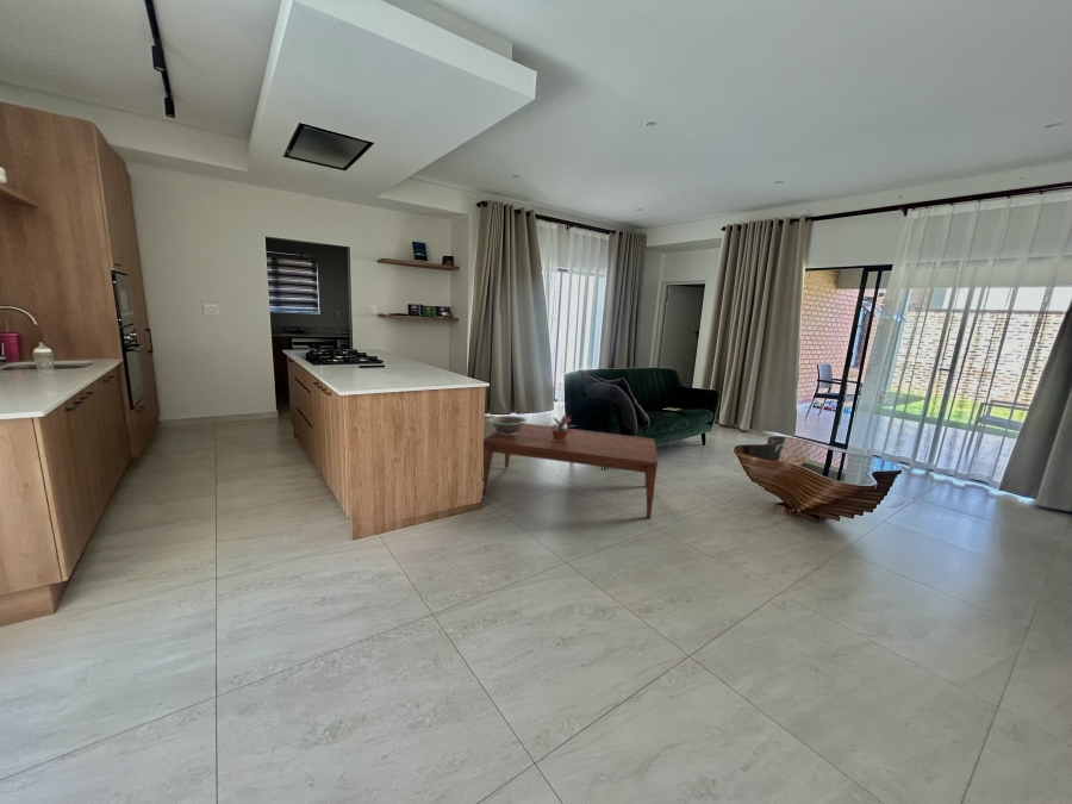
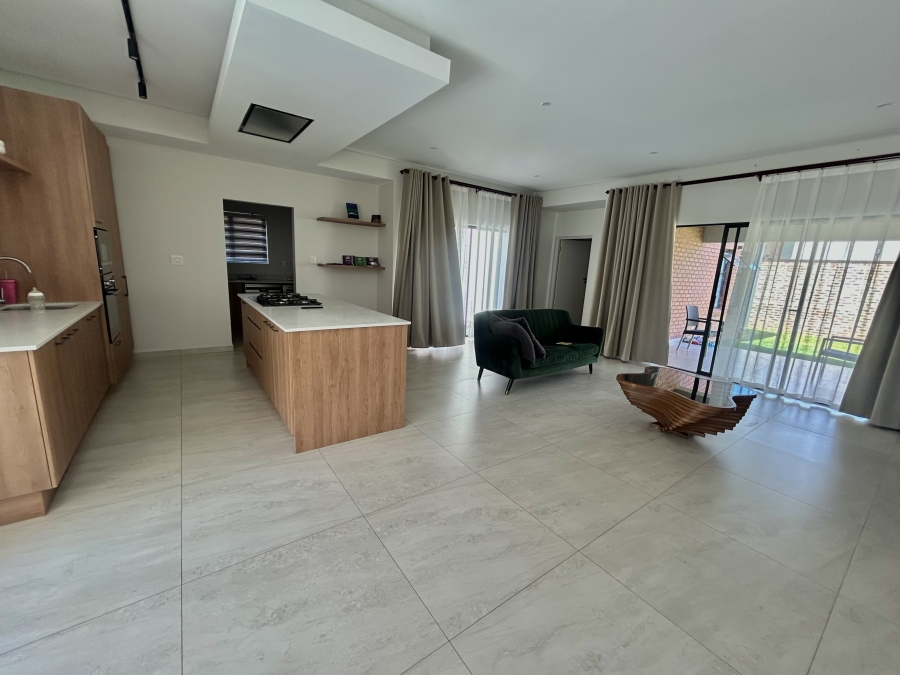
- potted plant (560, 425)
- coffee table (572, 462)
- decorative bowl (507, 425)
